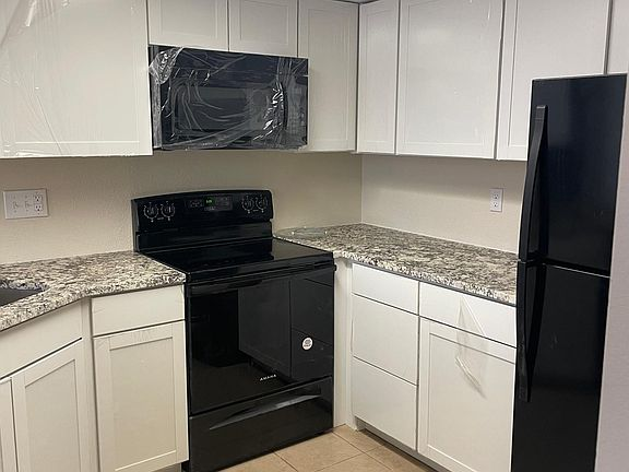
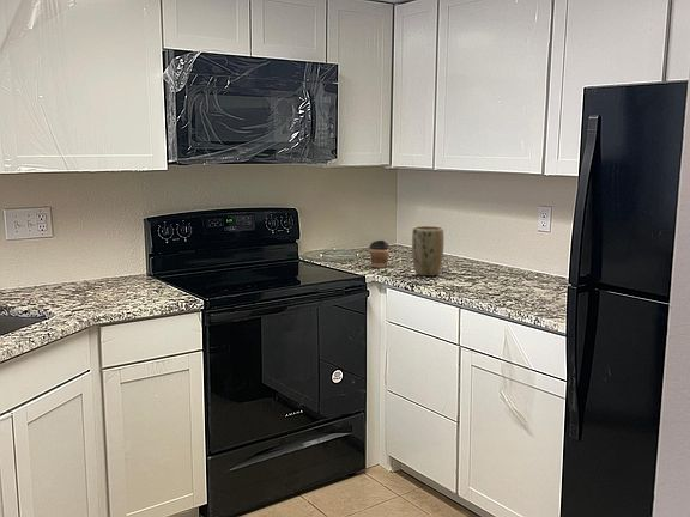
+ plant pot (428, 250)
+ coffee cup (379, 253)
